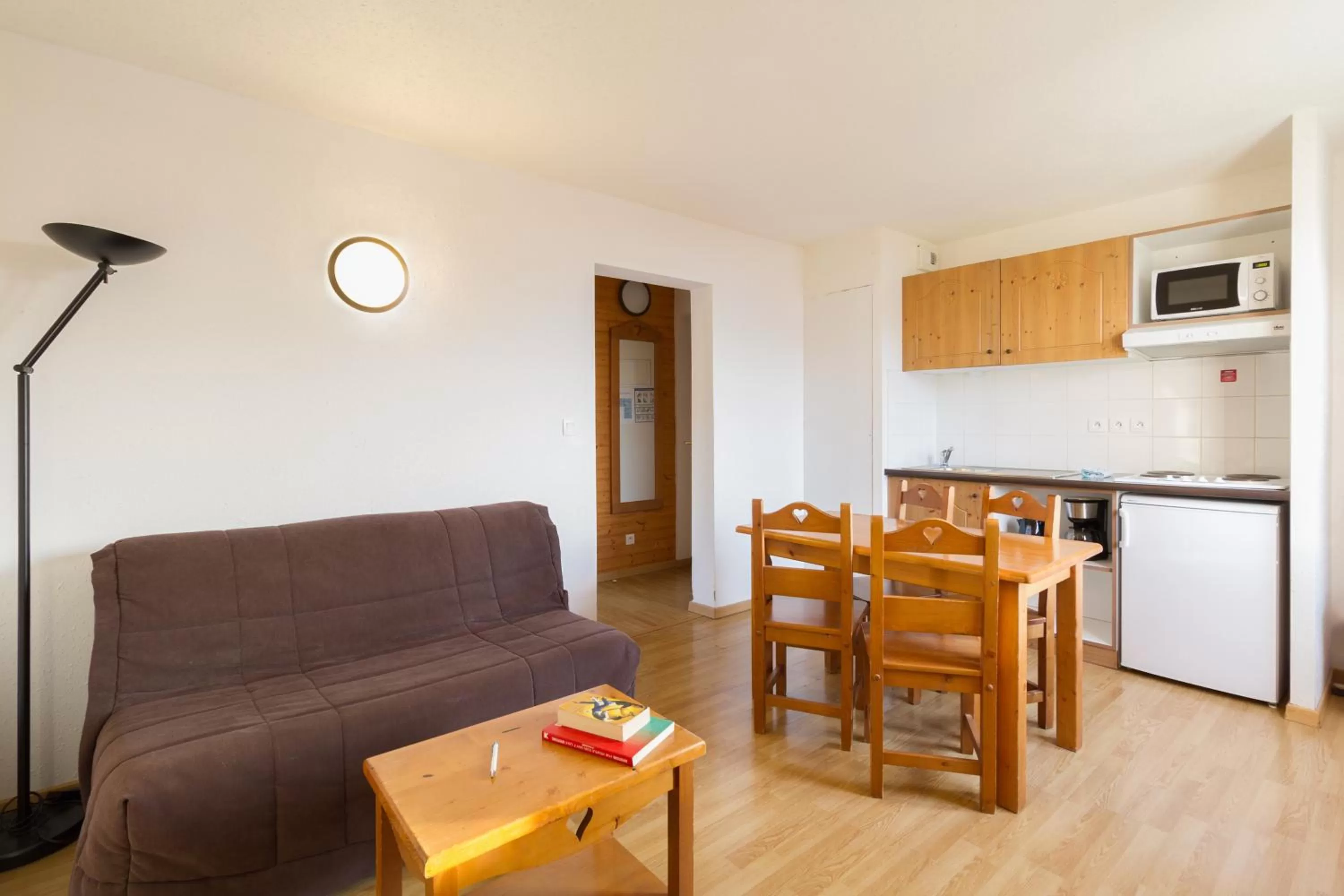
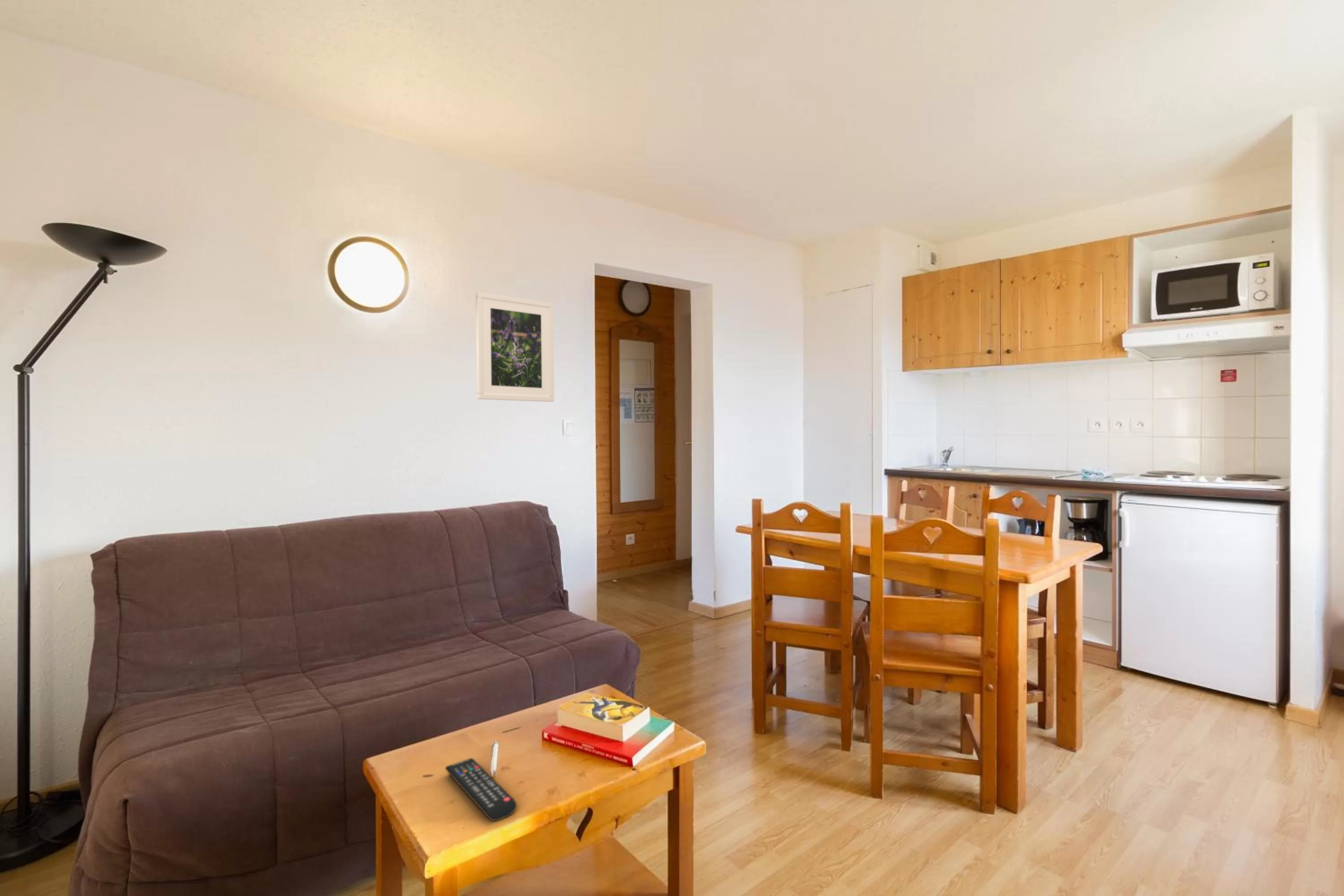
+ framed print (516, 349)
+ remote control (479, 787)
